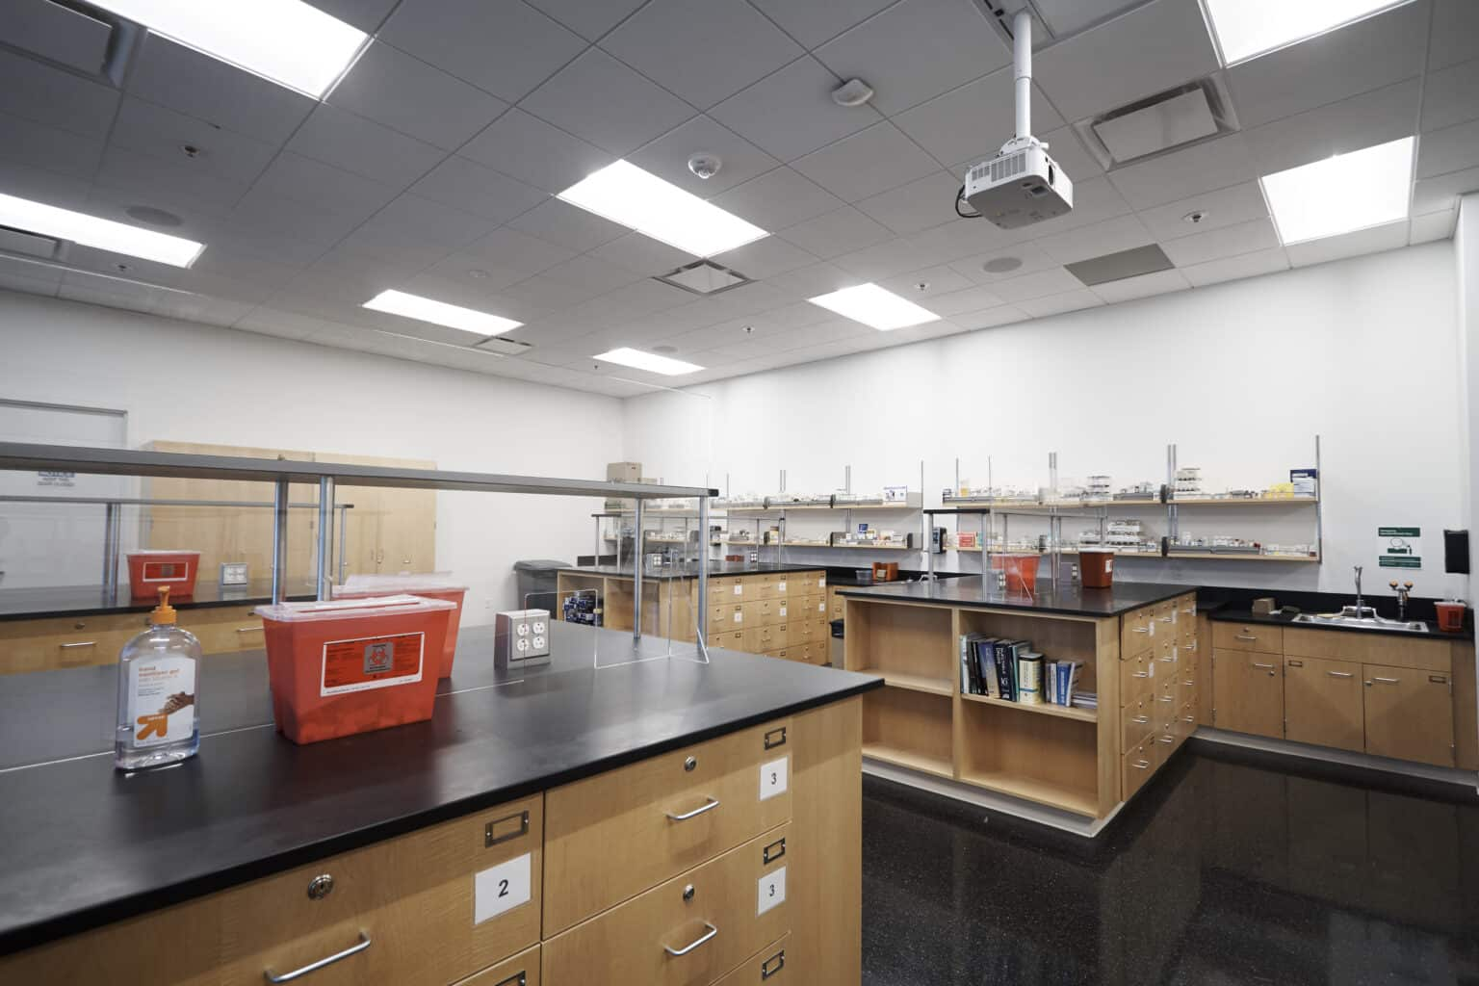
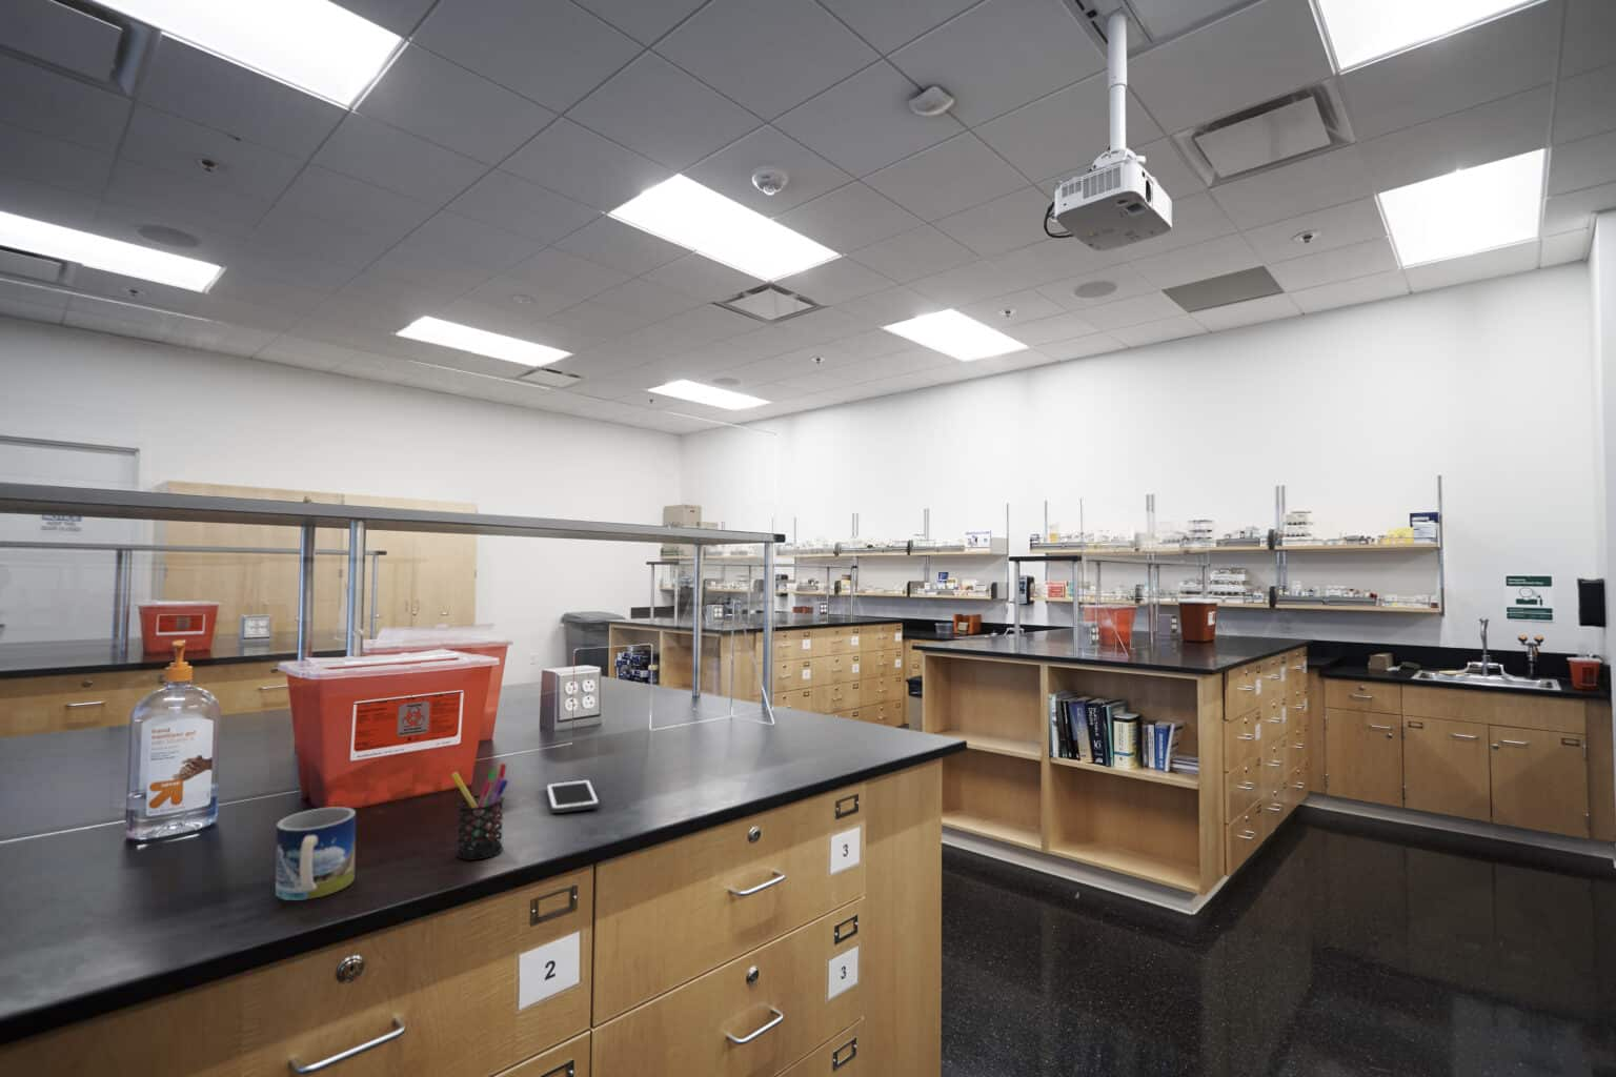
+ cell phone (571, 796)
+ pen holder (485, 805)
+ mug (314, 856)
